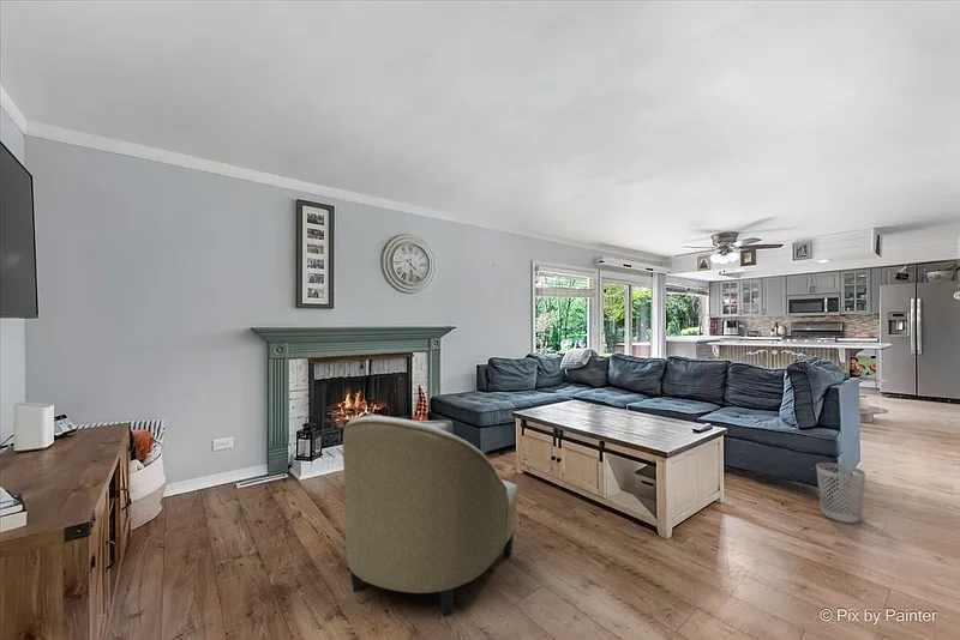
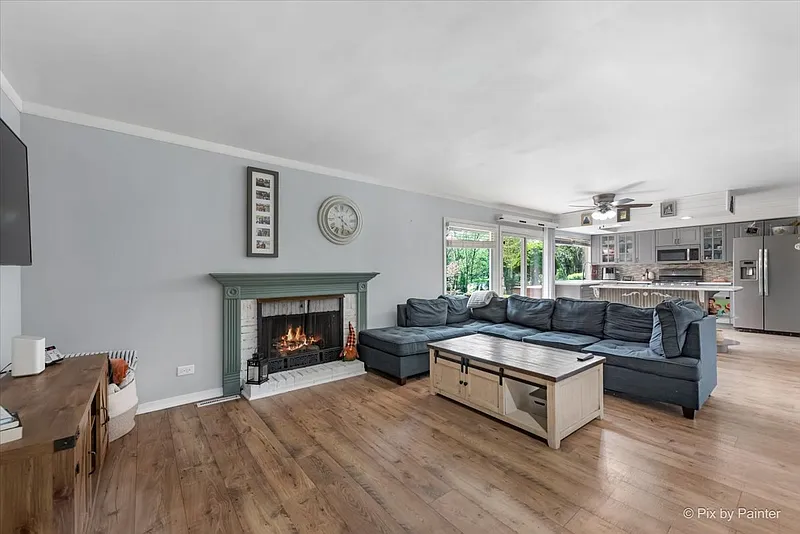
- armchair (425, 488)
- wastebasket (840, 493)
